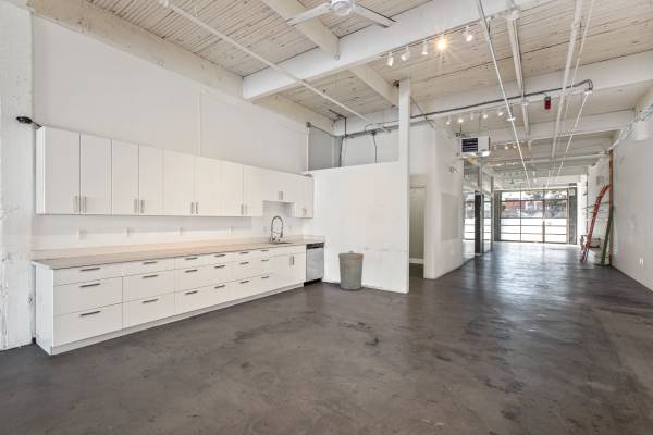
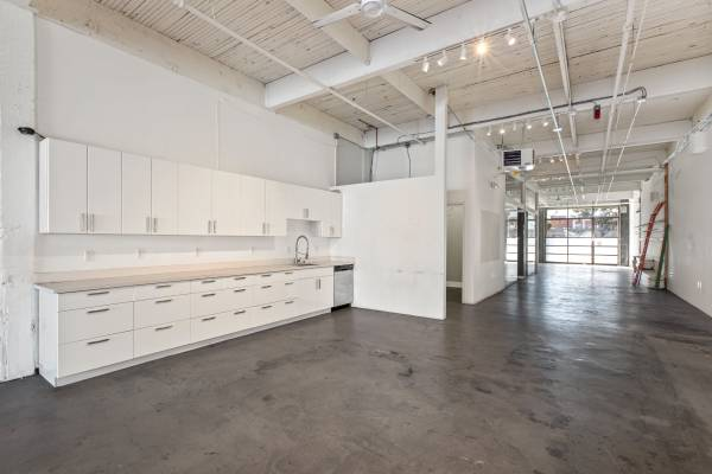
- trash can (350, 270)
